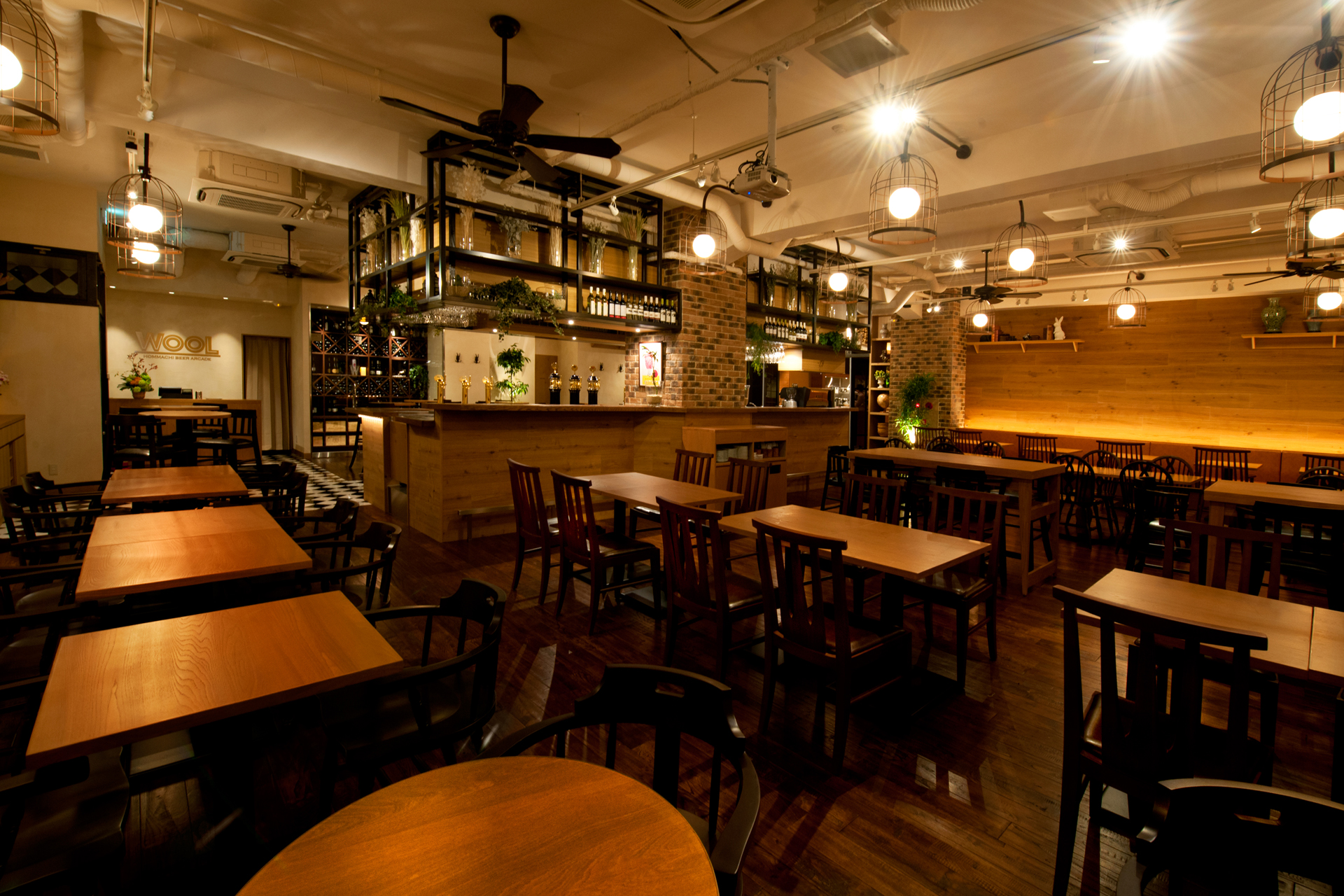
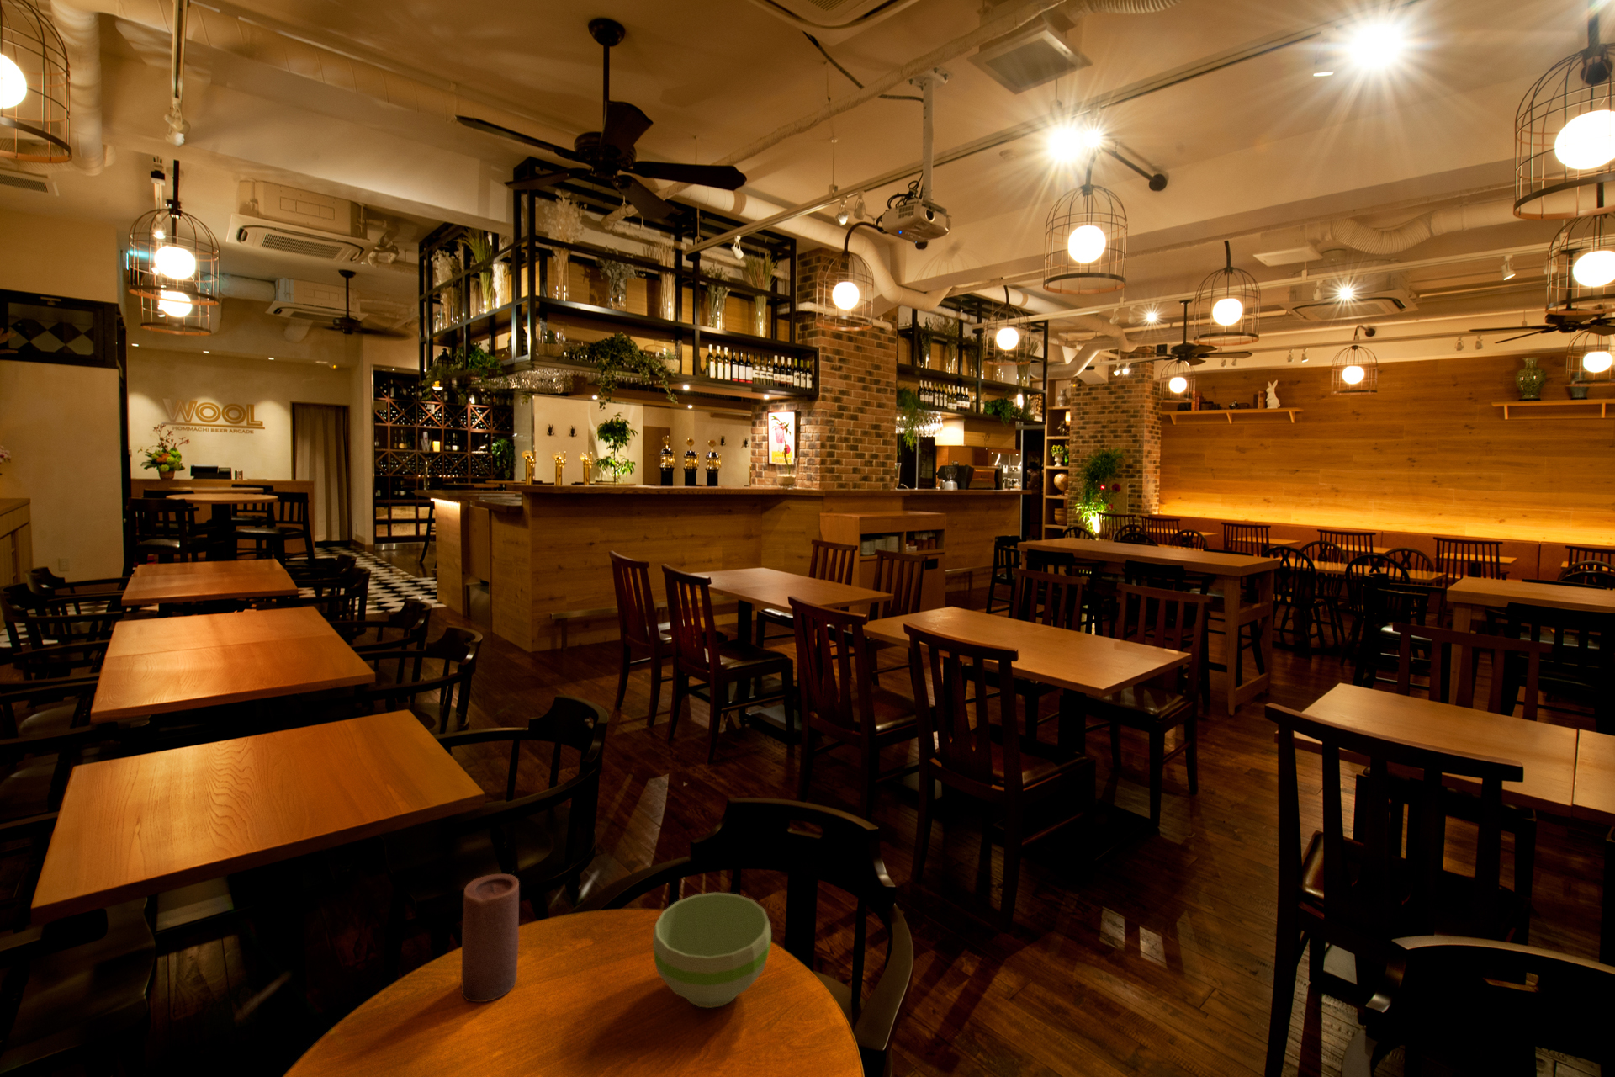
+ bowl (711, 954)
+ candle (490, 935)
